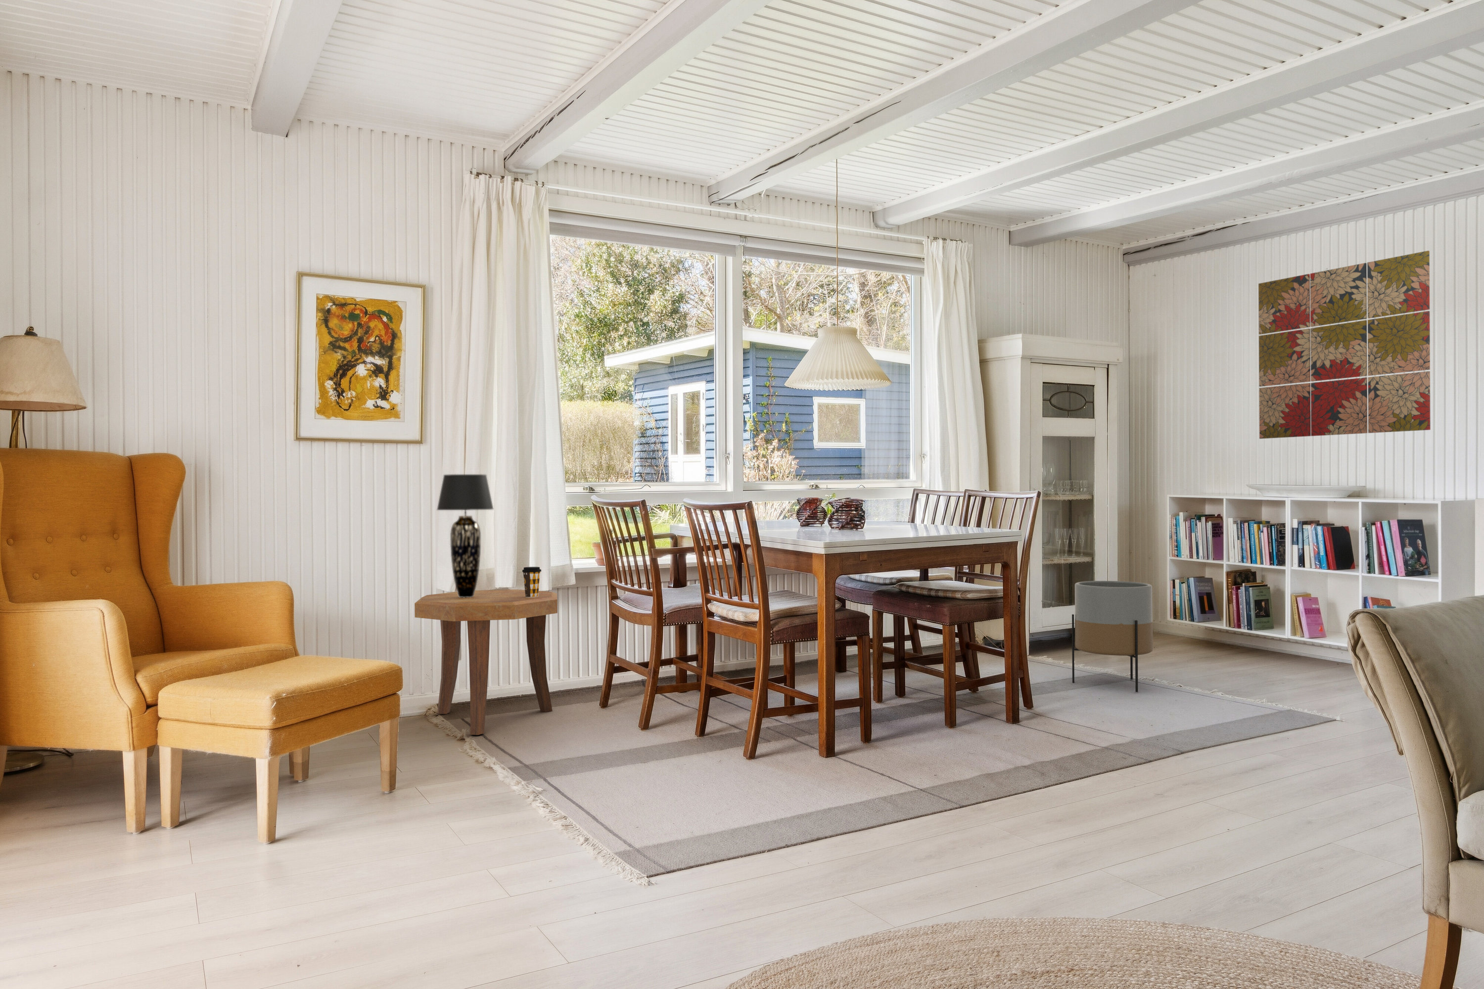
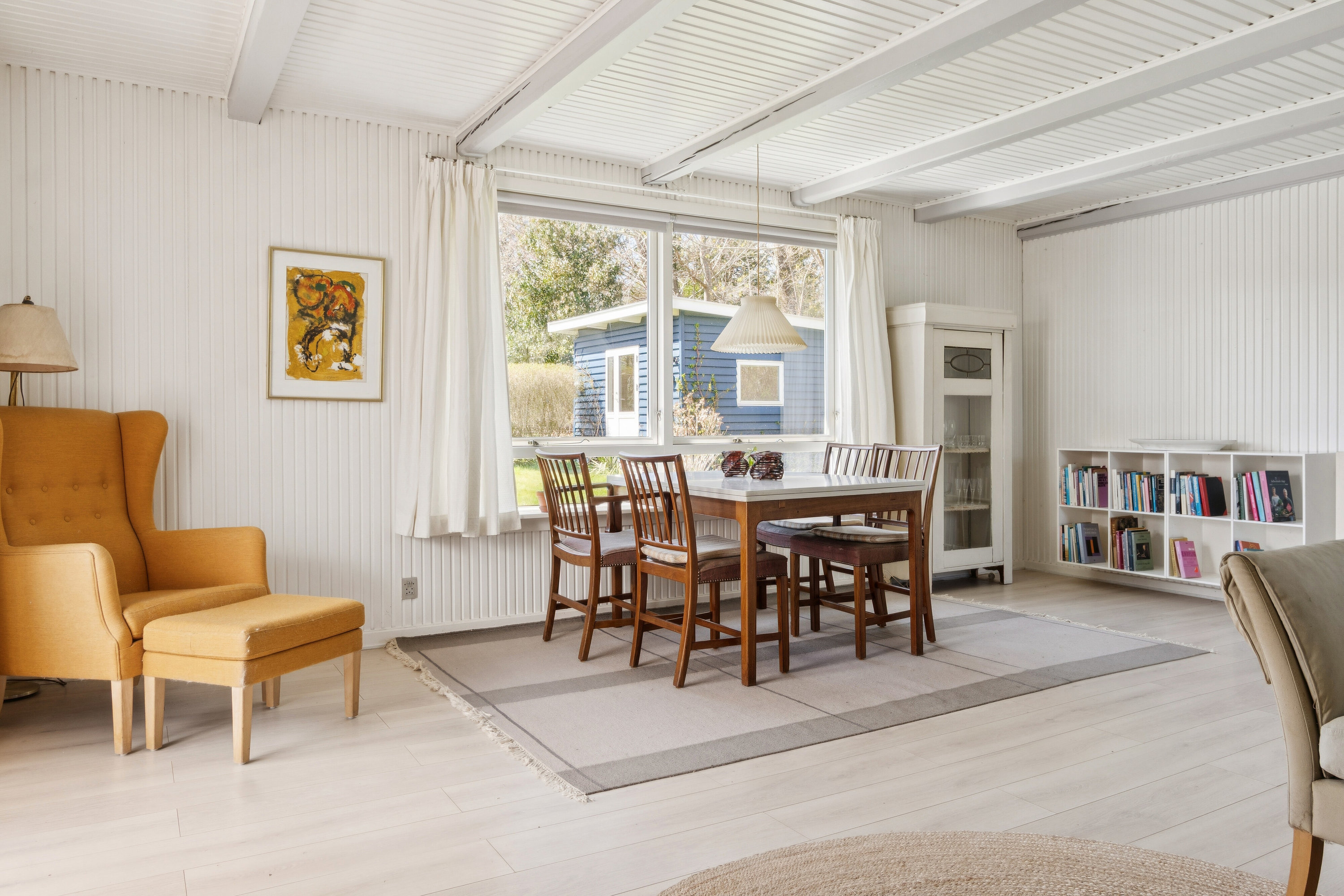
- side table (488, 657)
- planter (1113, 634)
- table lamp (466, 535)
- coffee cup (532, 582)
- wall art (1338, 351)
